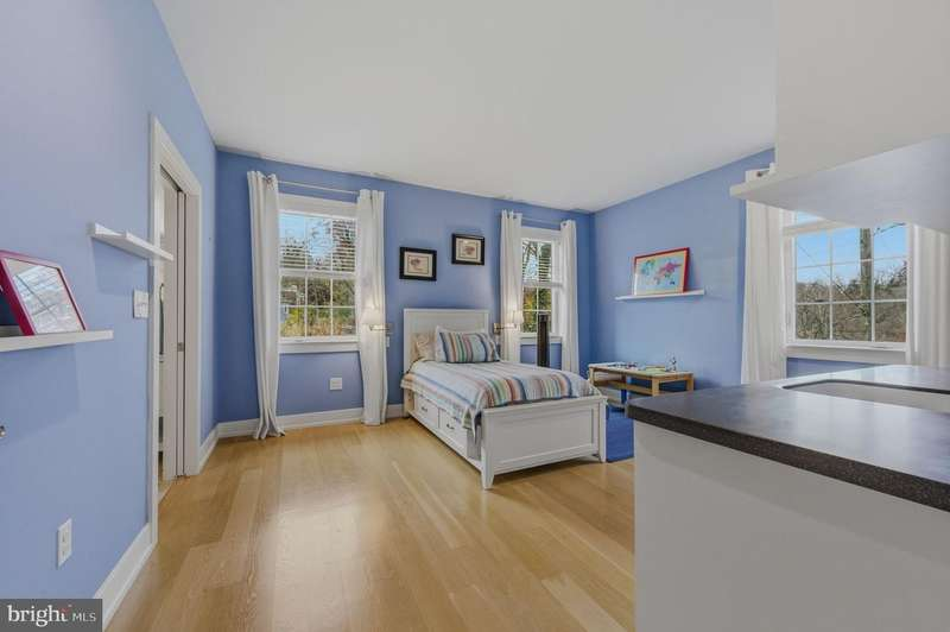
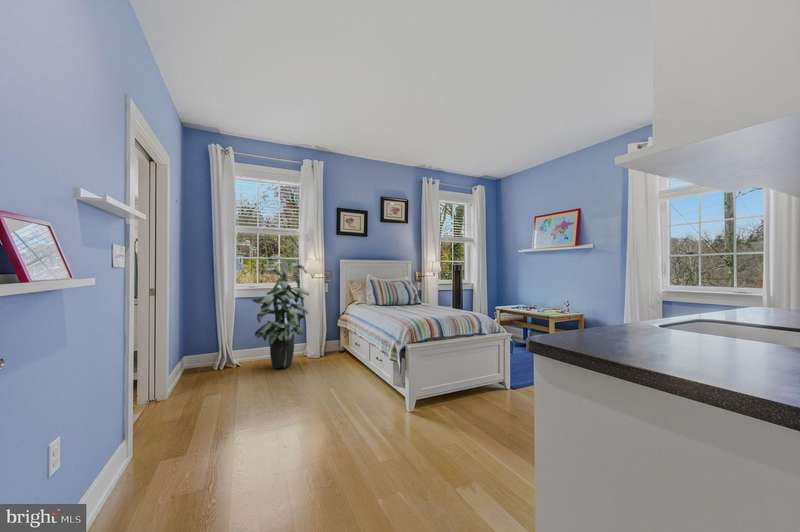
+ indoor plant (280, 310)
